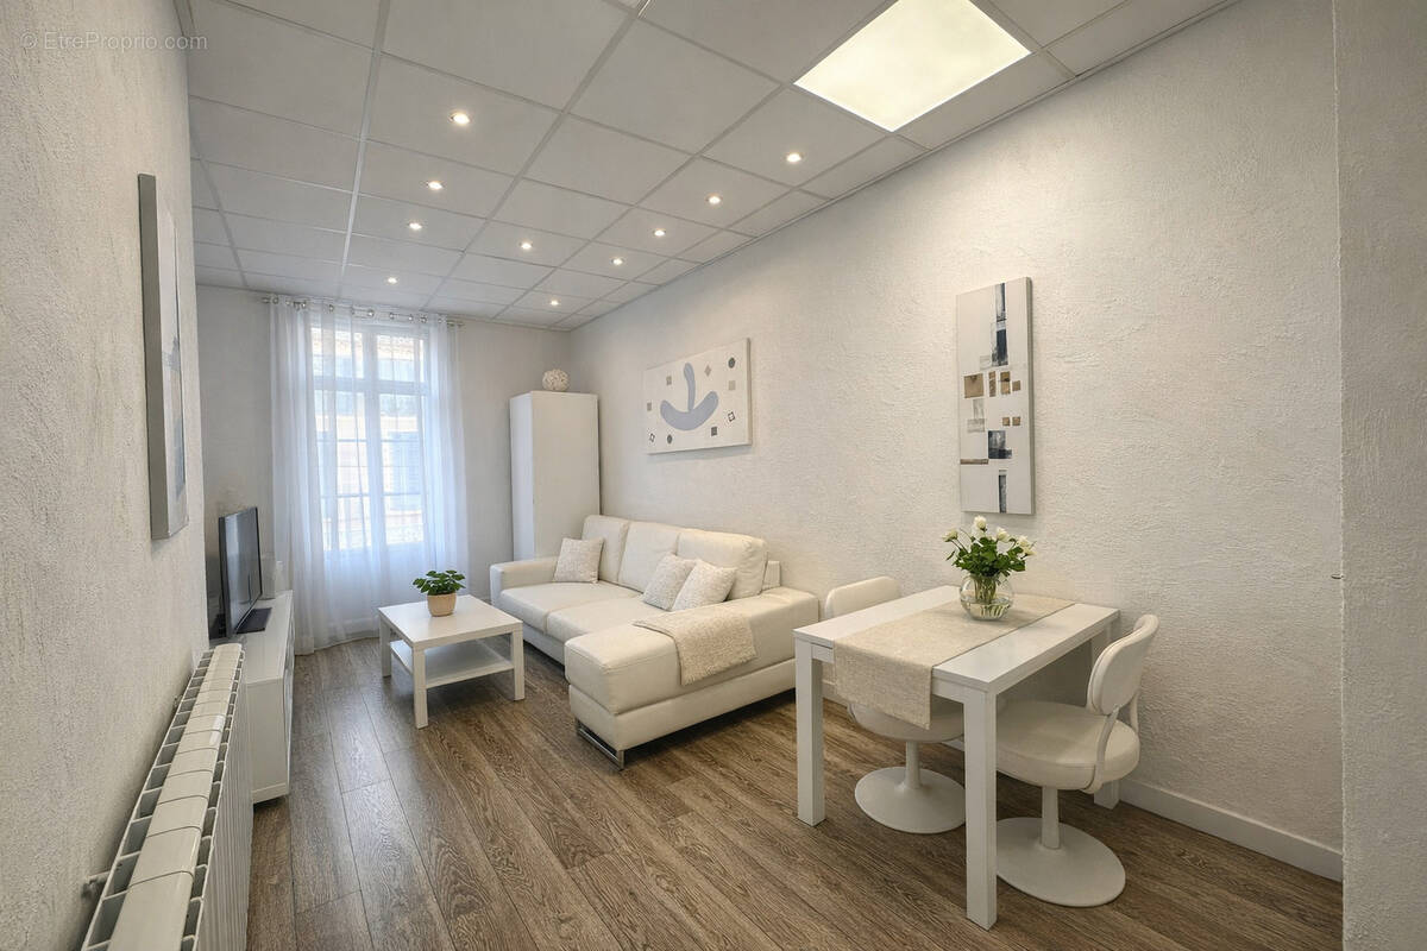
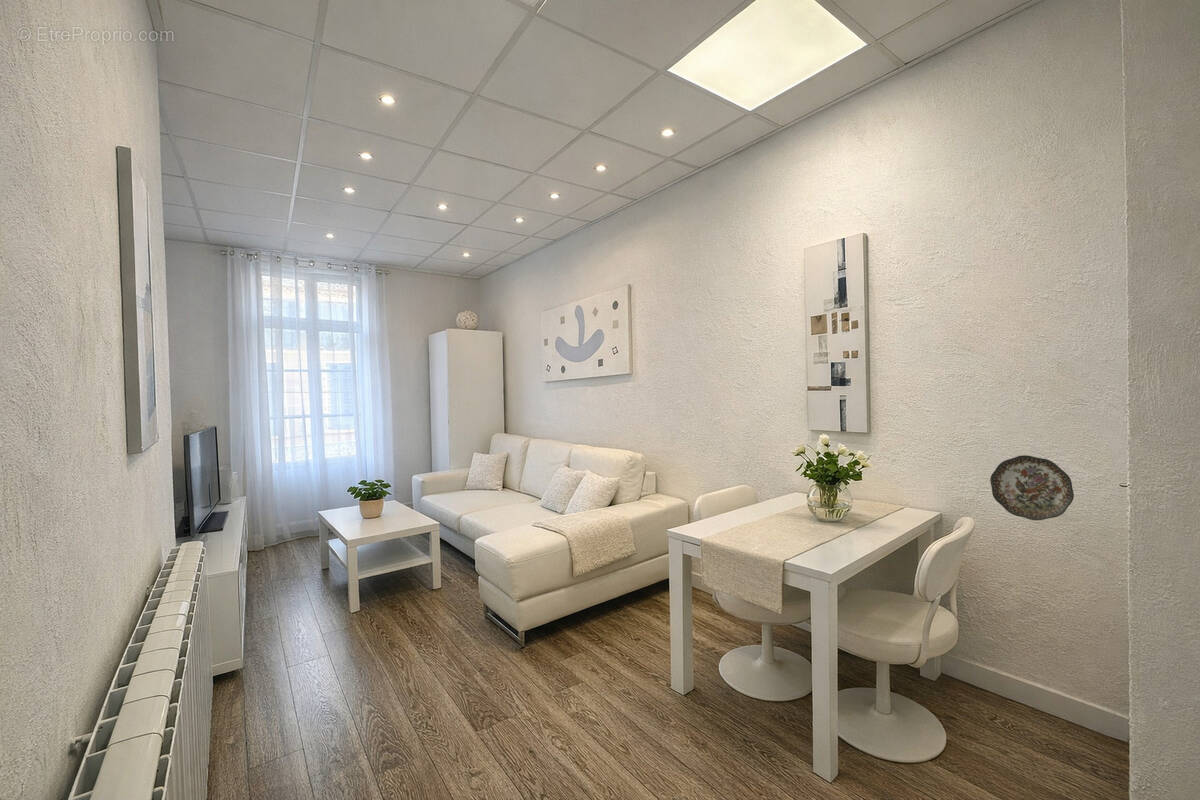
+ decorative plate (1030, 487)
